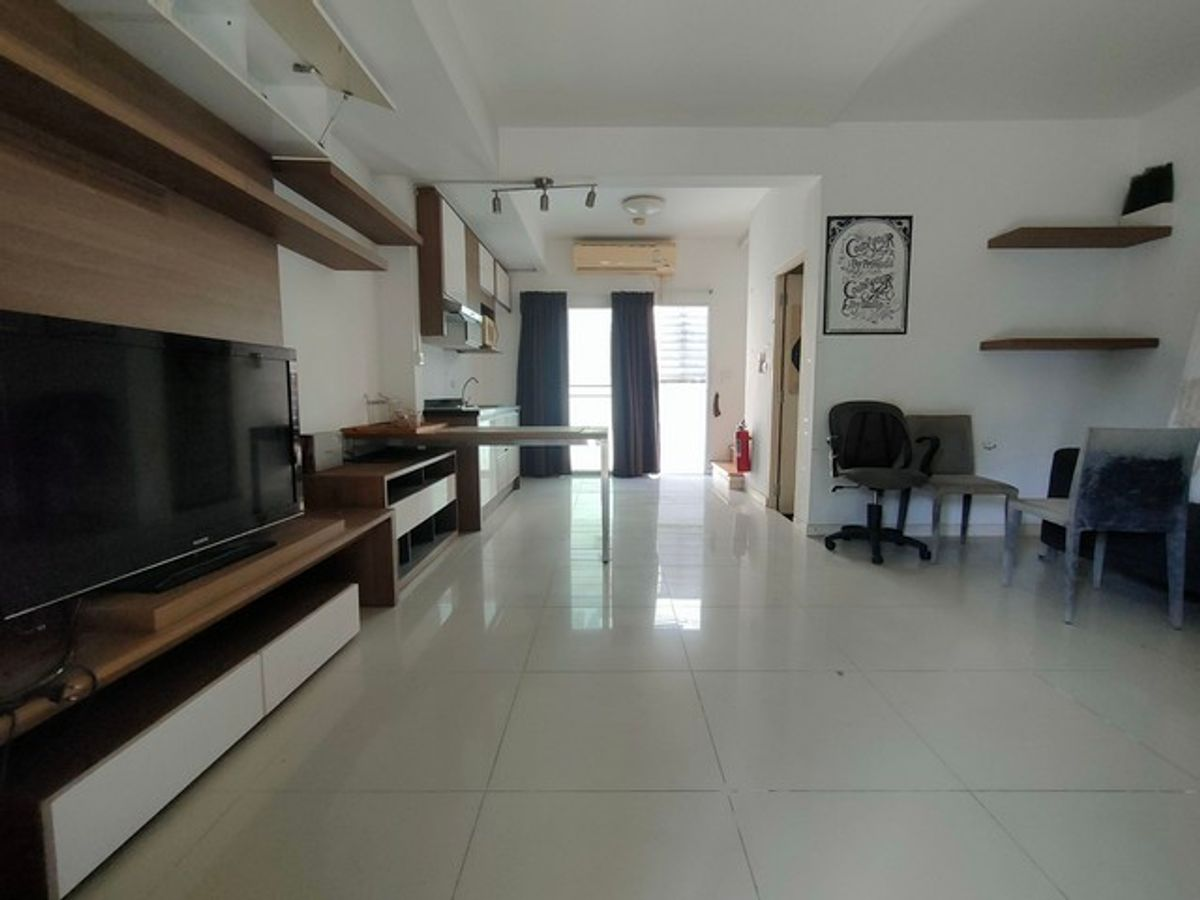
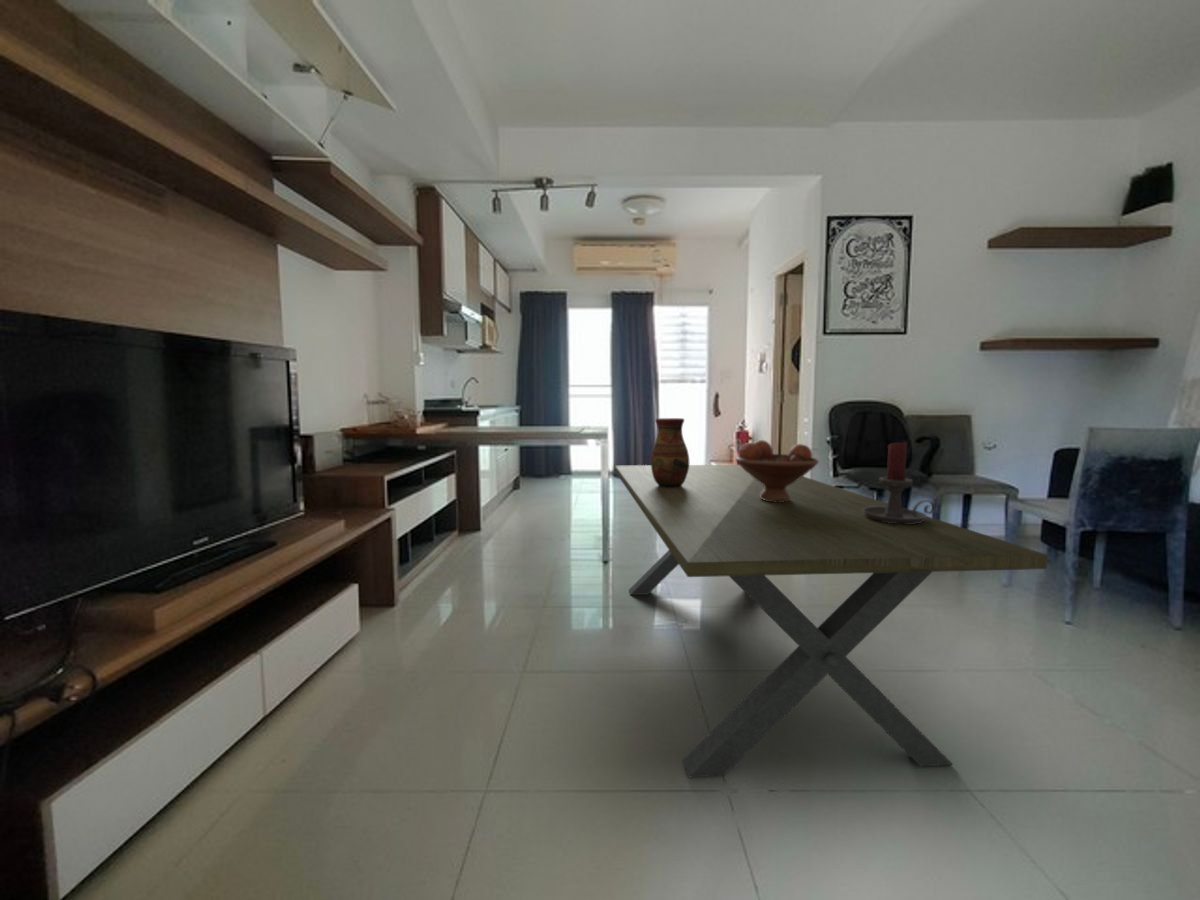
+ candle holder (903, 479)
+ dining table (741, 572)
+ fruit bowl (775, 470)
+ vase (670, 451)
